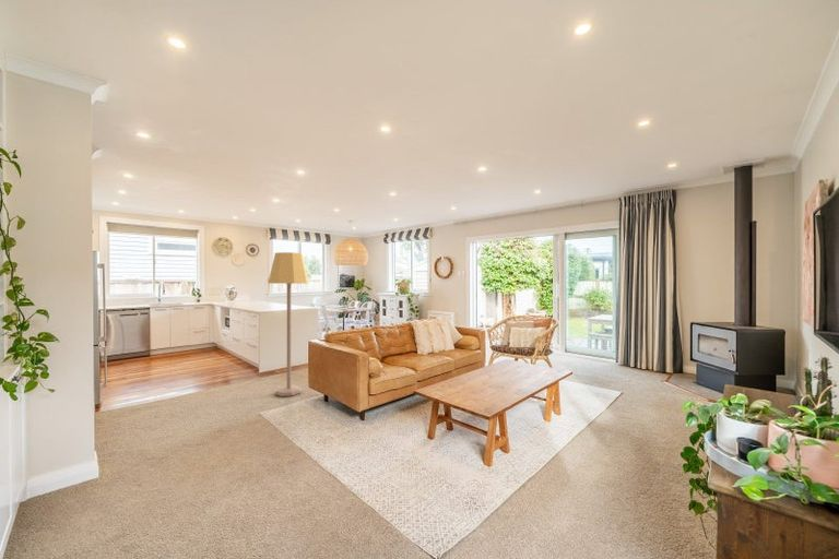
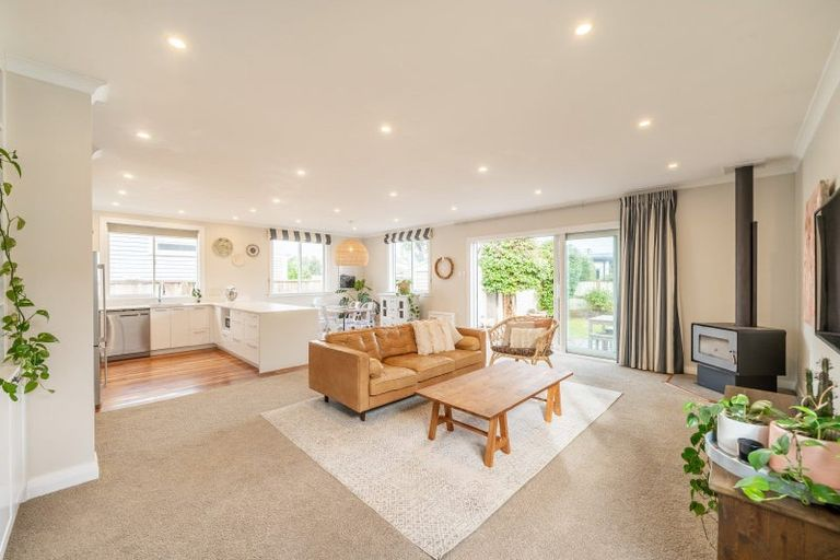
- lamp (288, 322)
